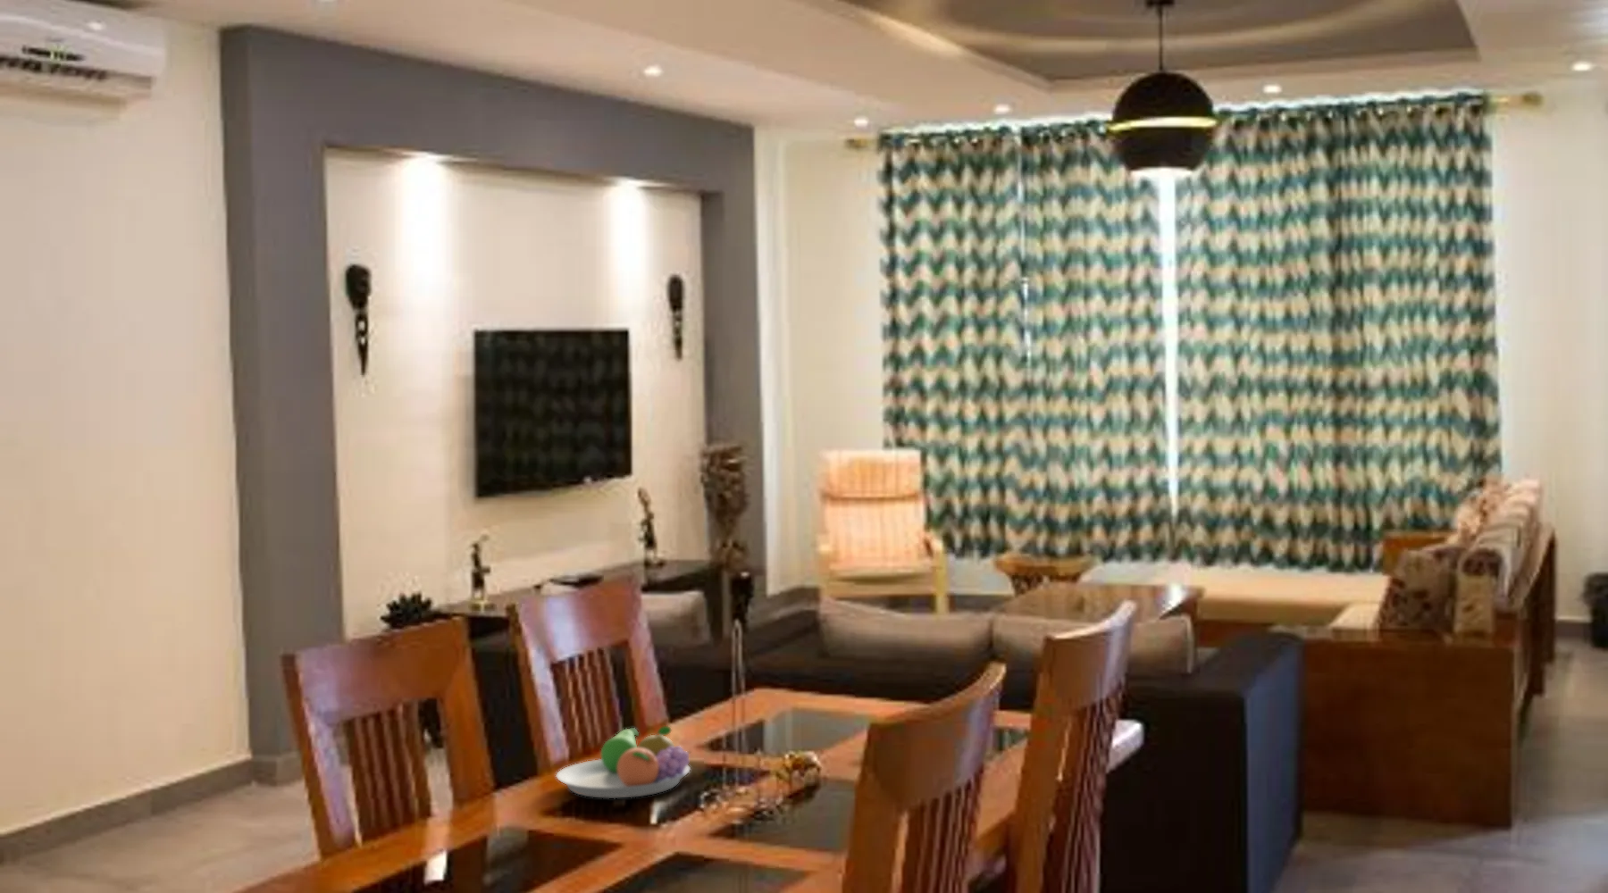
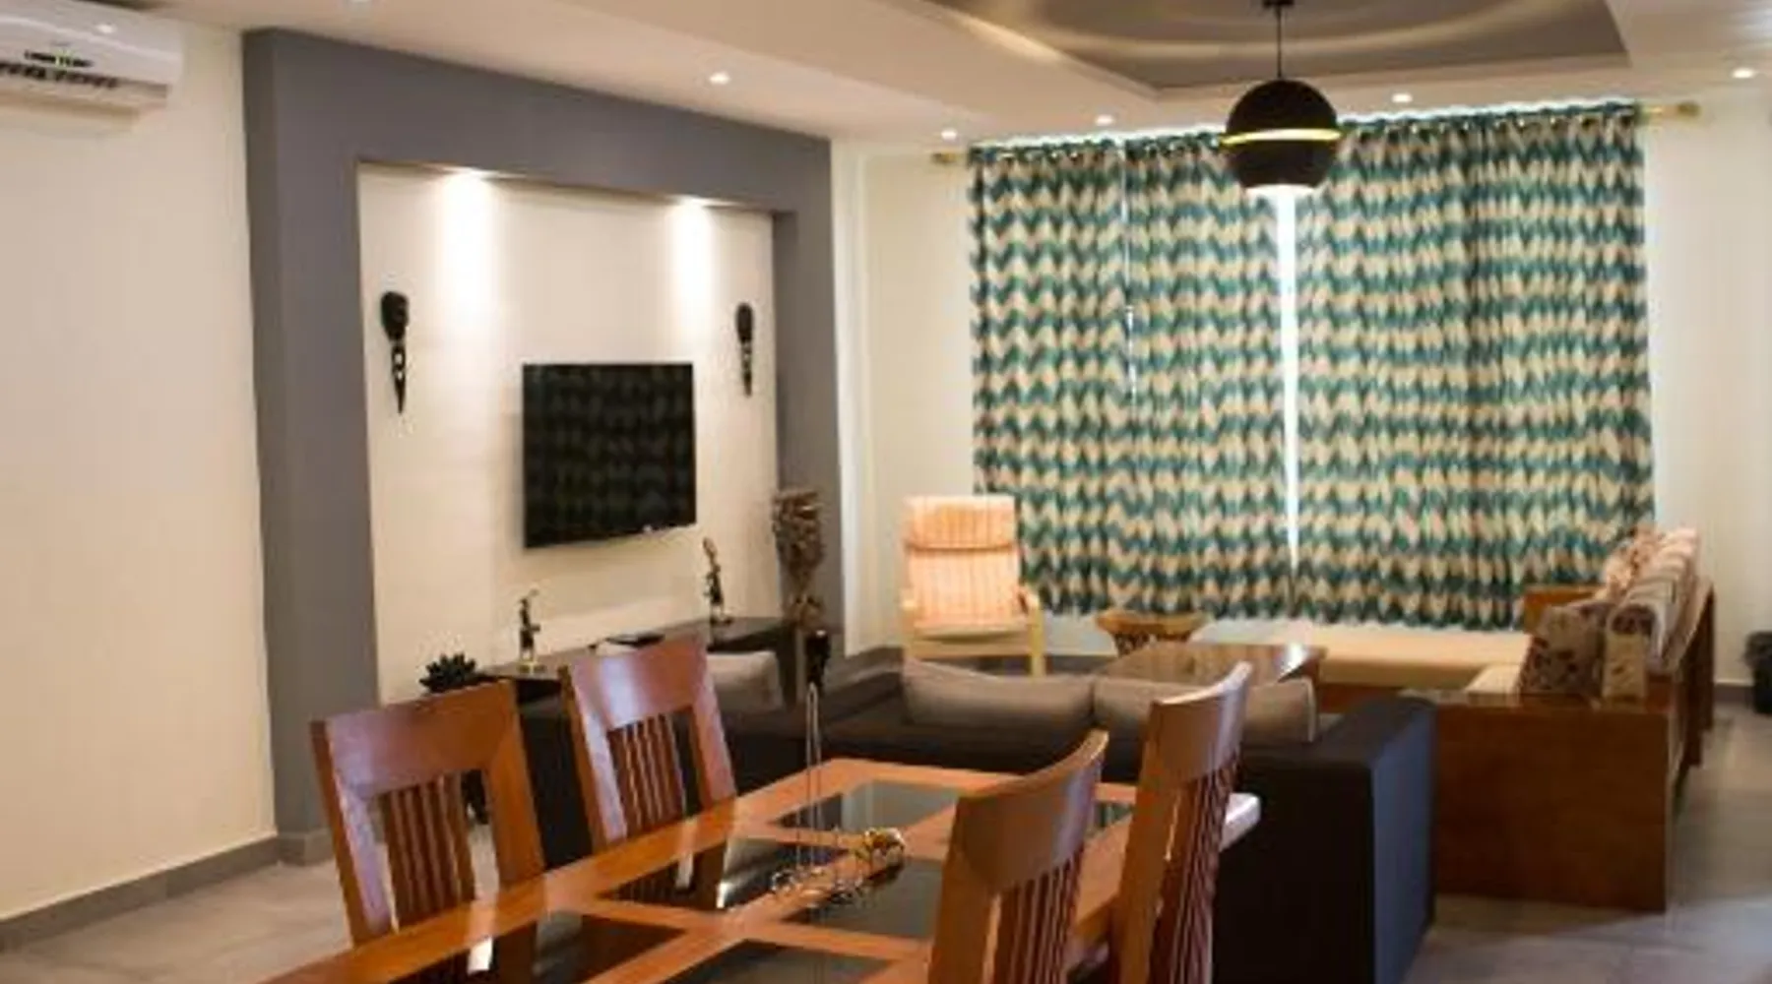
- fruit bowl (626, 758)
